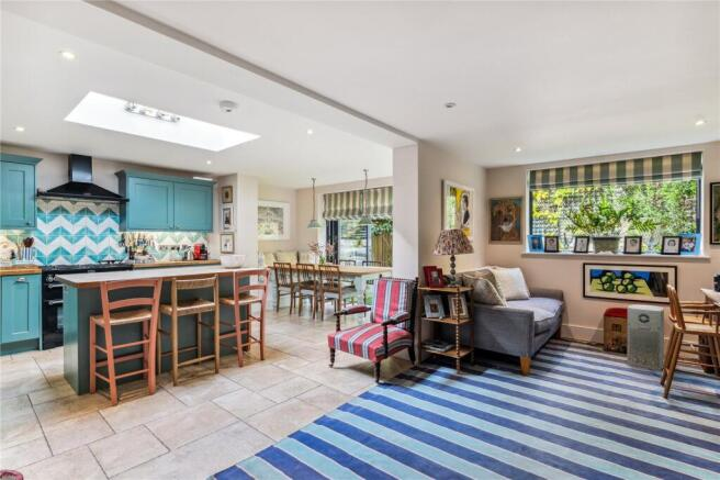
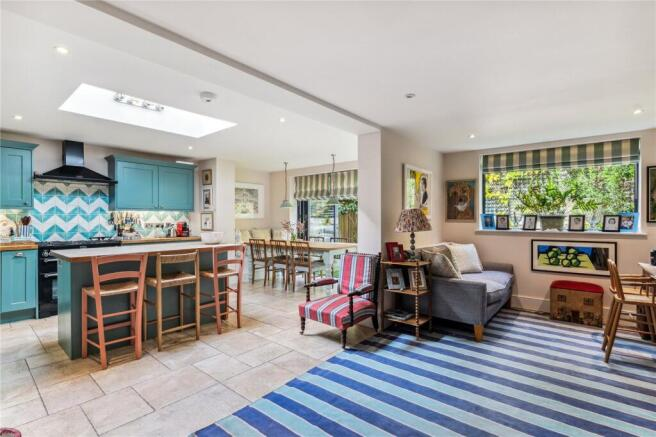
- air purifier (645, 335)
